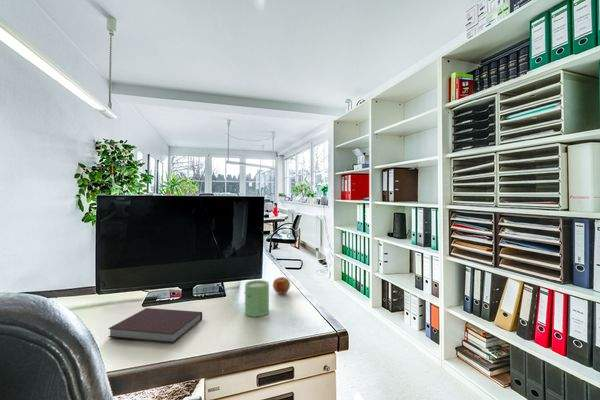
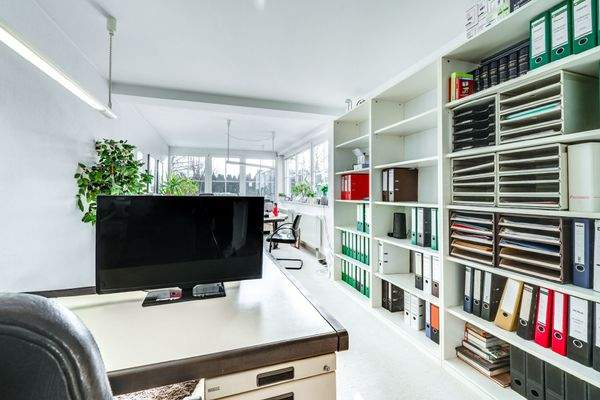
- mug (257, 298)
- notebook (158, 323)
- apple (281, 284)
